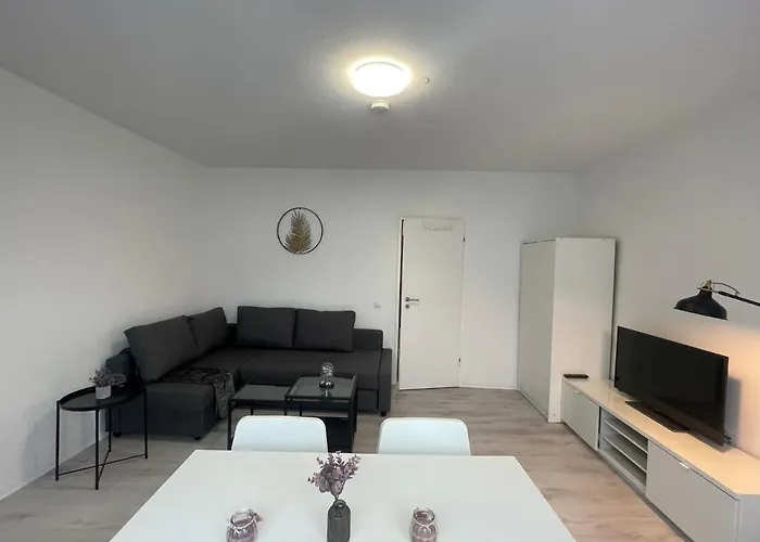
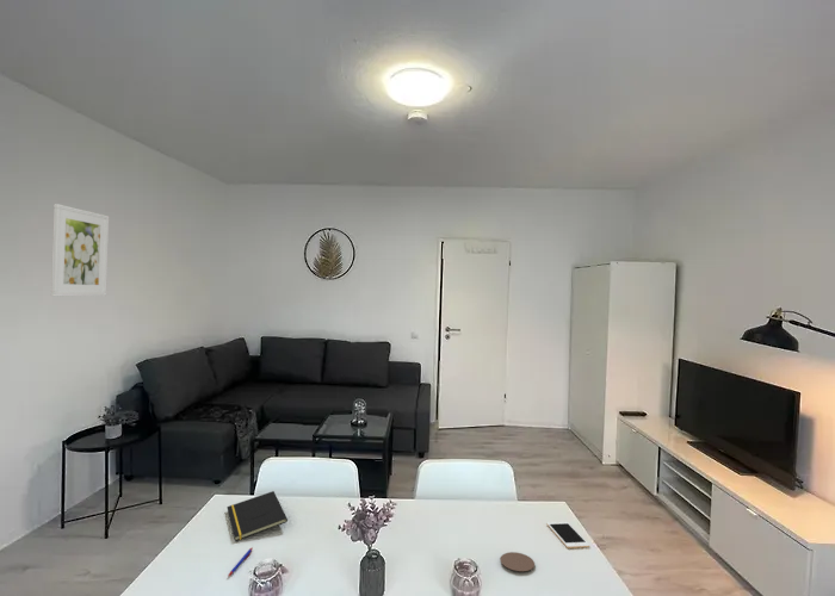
+ coaster (517, 563)
+ notepad (255, 514)
+ pen (240, 561)
+ cell phone (567, 534)
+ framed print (81, 253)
